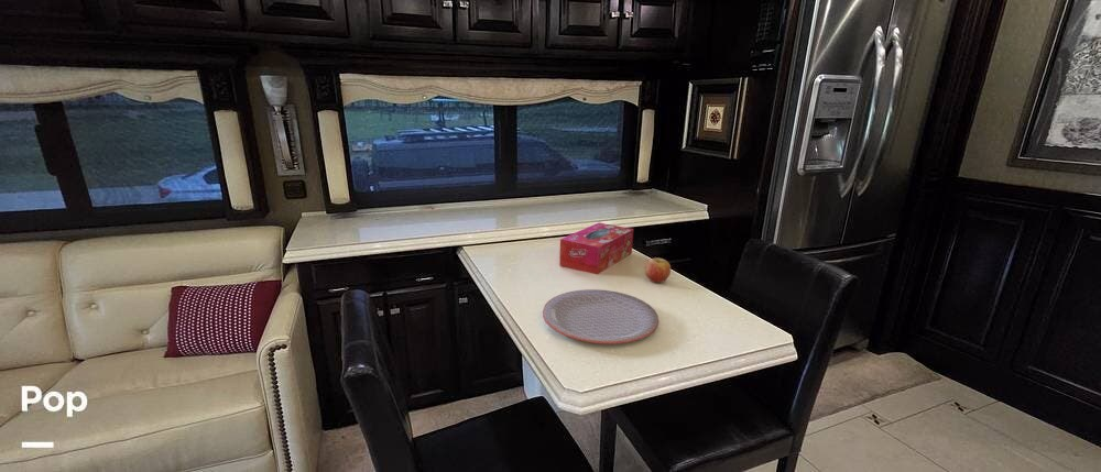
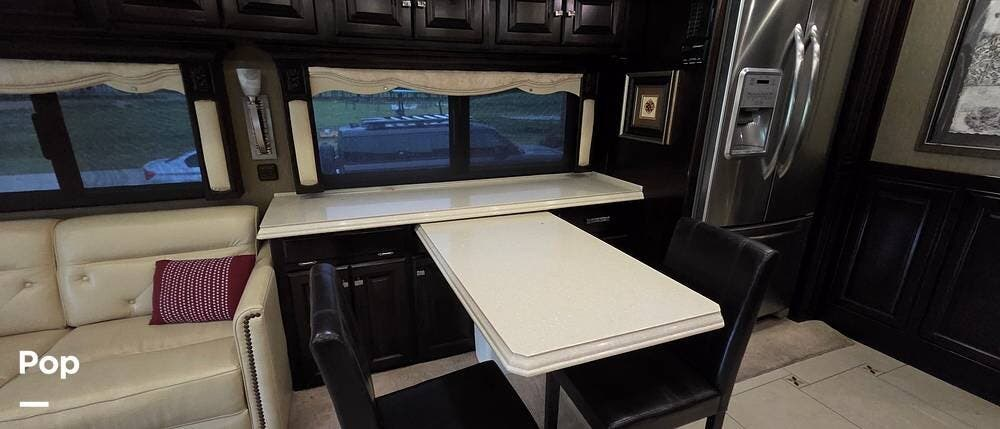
- tissue box (598, 246)
- plate (599, 316)
- fruit (657, 270)
